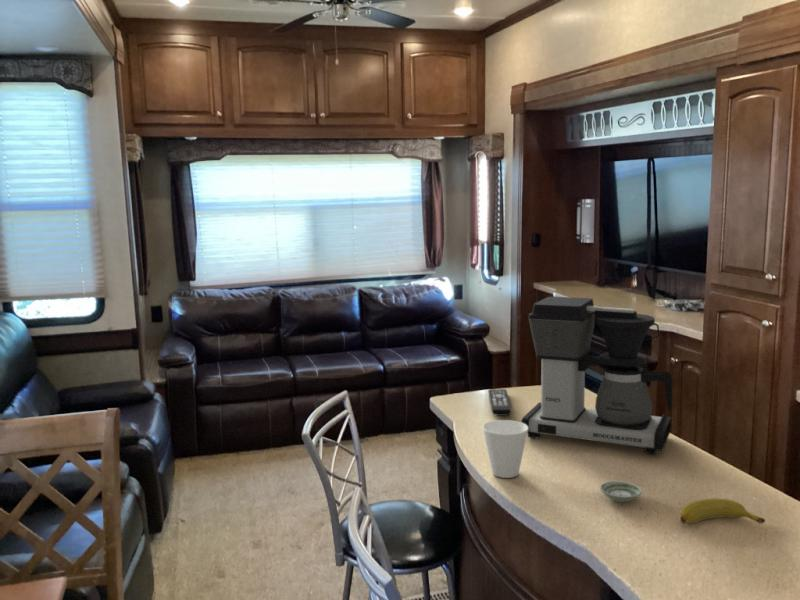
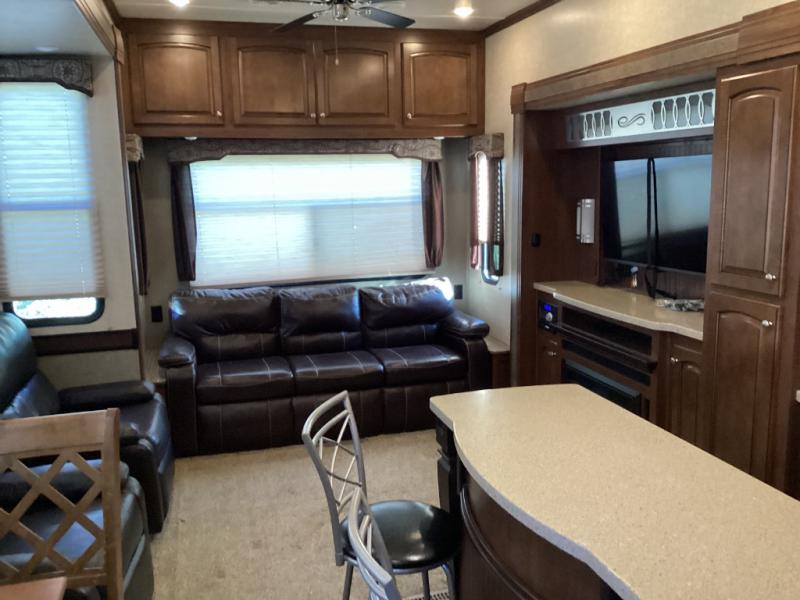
- saucer (620, 493)
- cup (505, 449)
- banana (714, 515)
- remote control (499, 401)
- coffee maker (600, 367)
